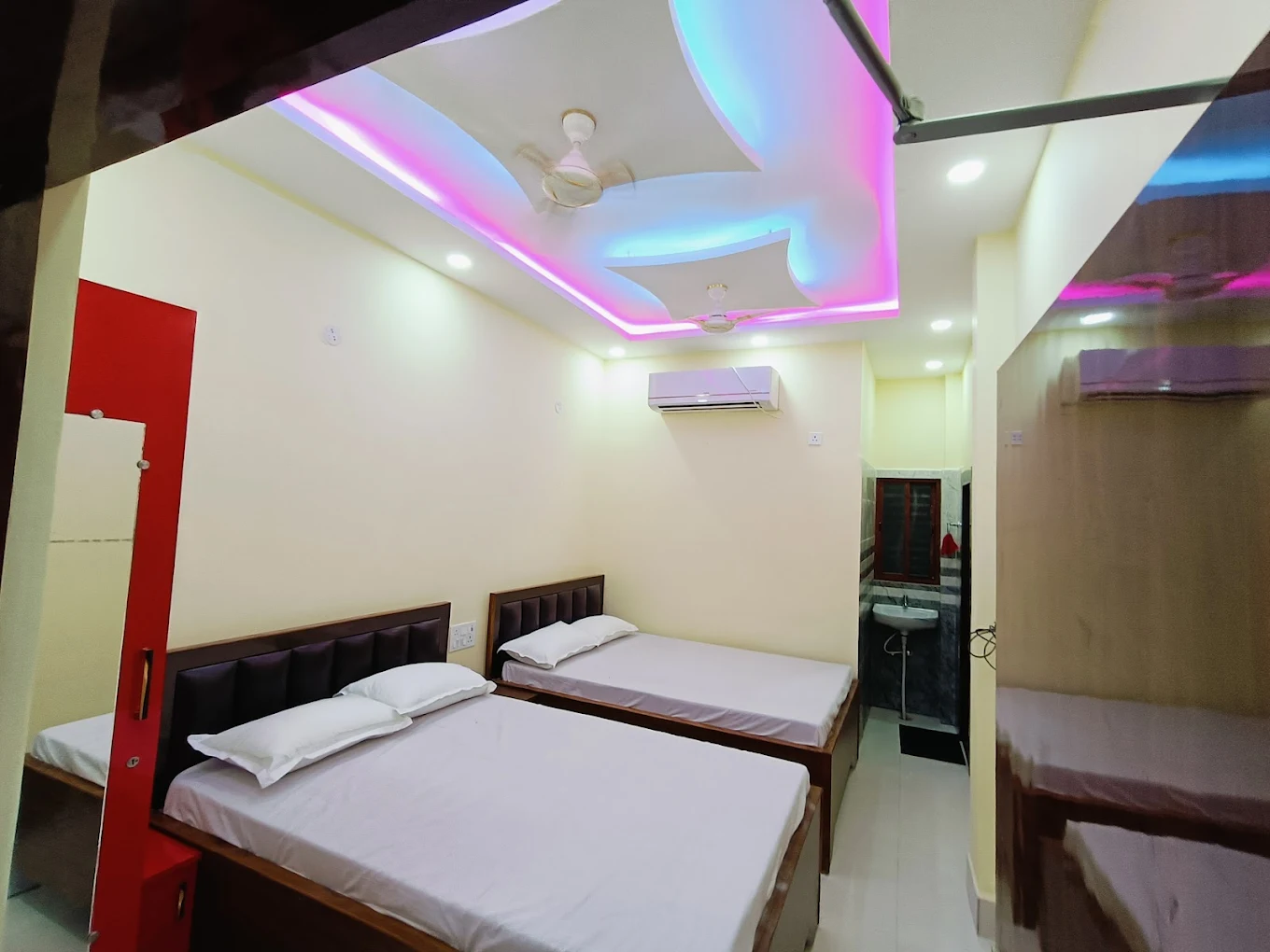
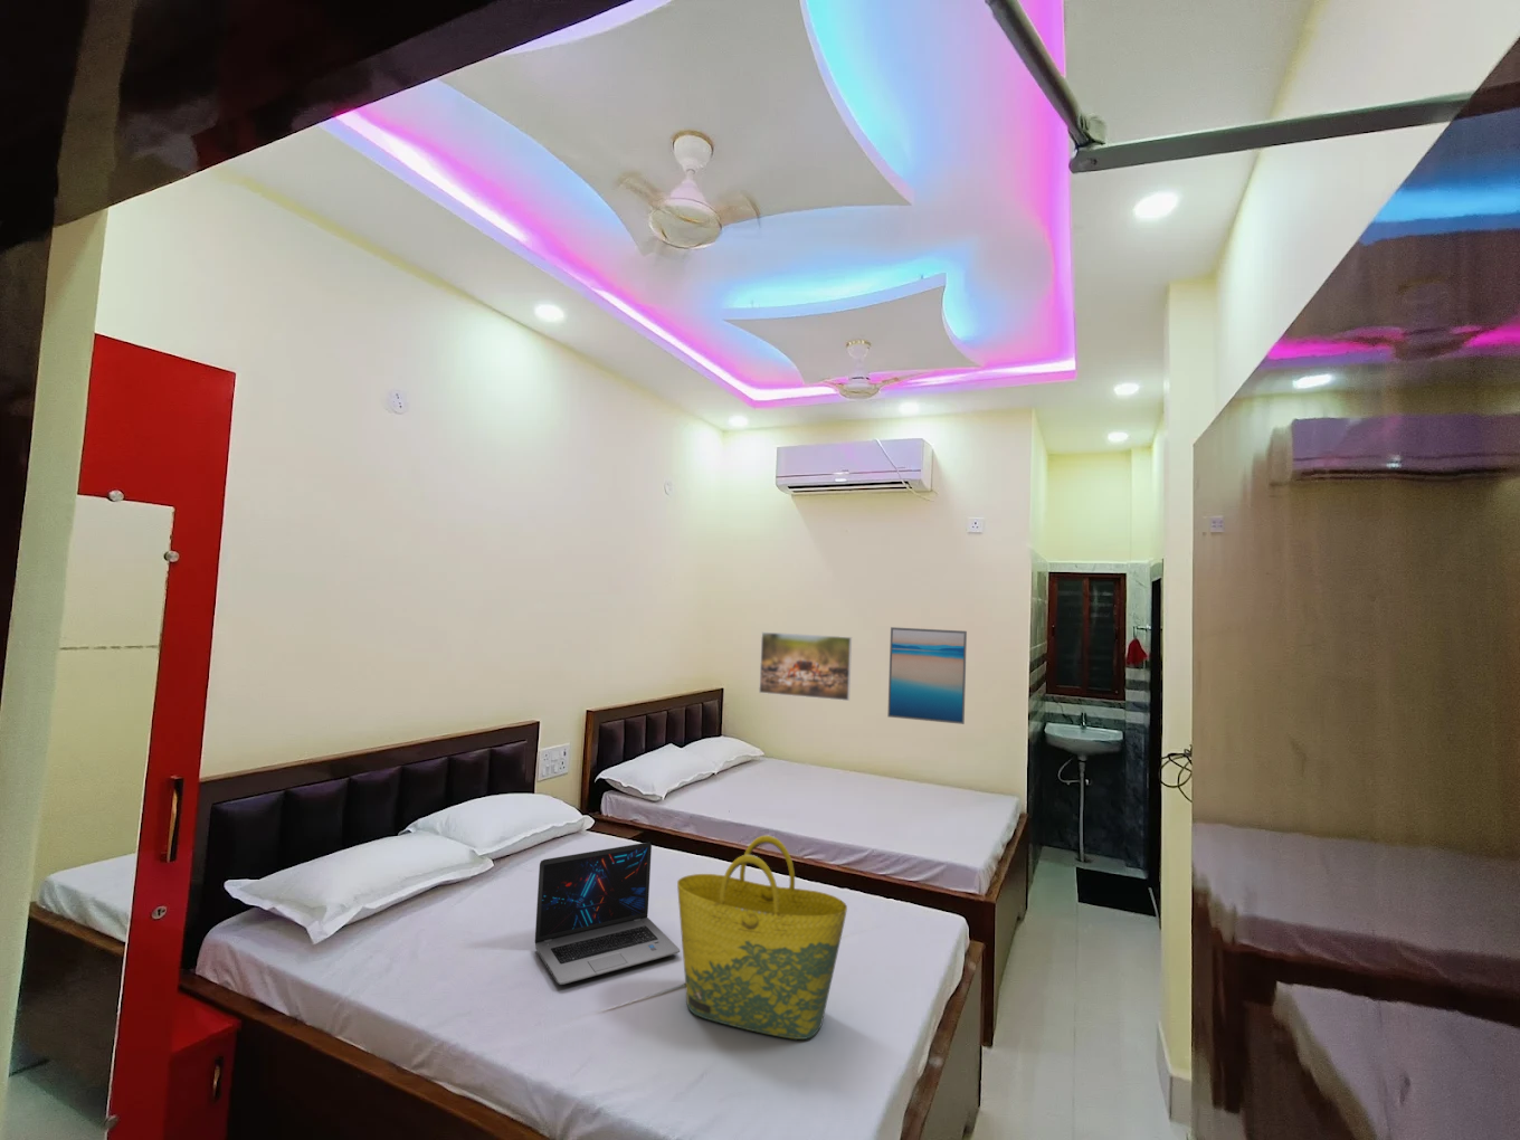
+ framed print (803, 665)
+ wall art (926, 674)
+ laptop (609, 908)
+ tote bag (756, 928)
